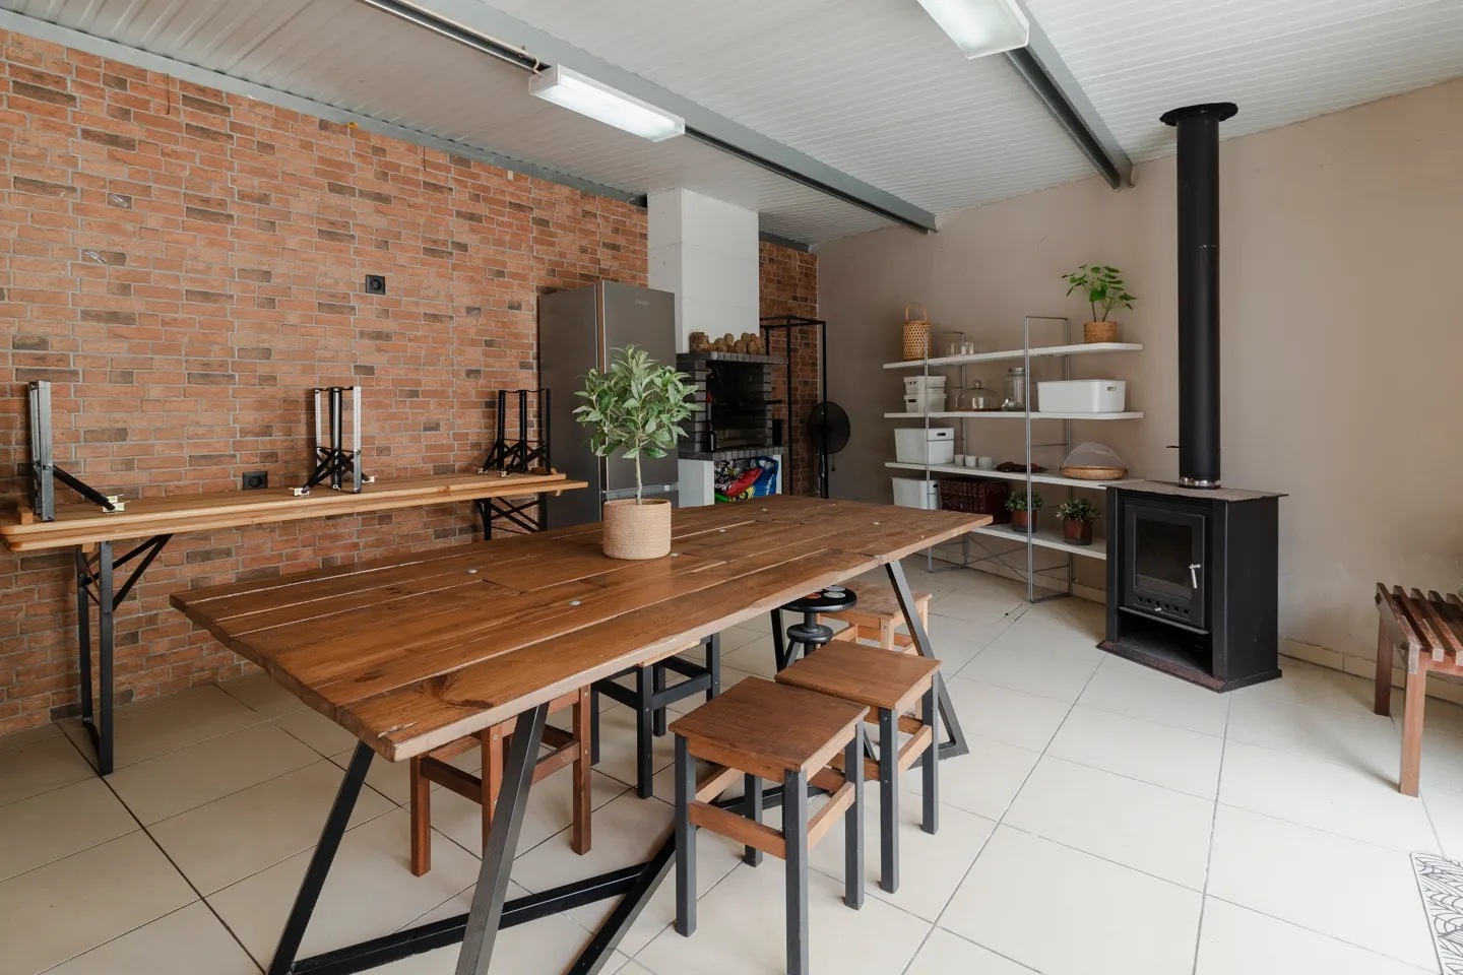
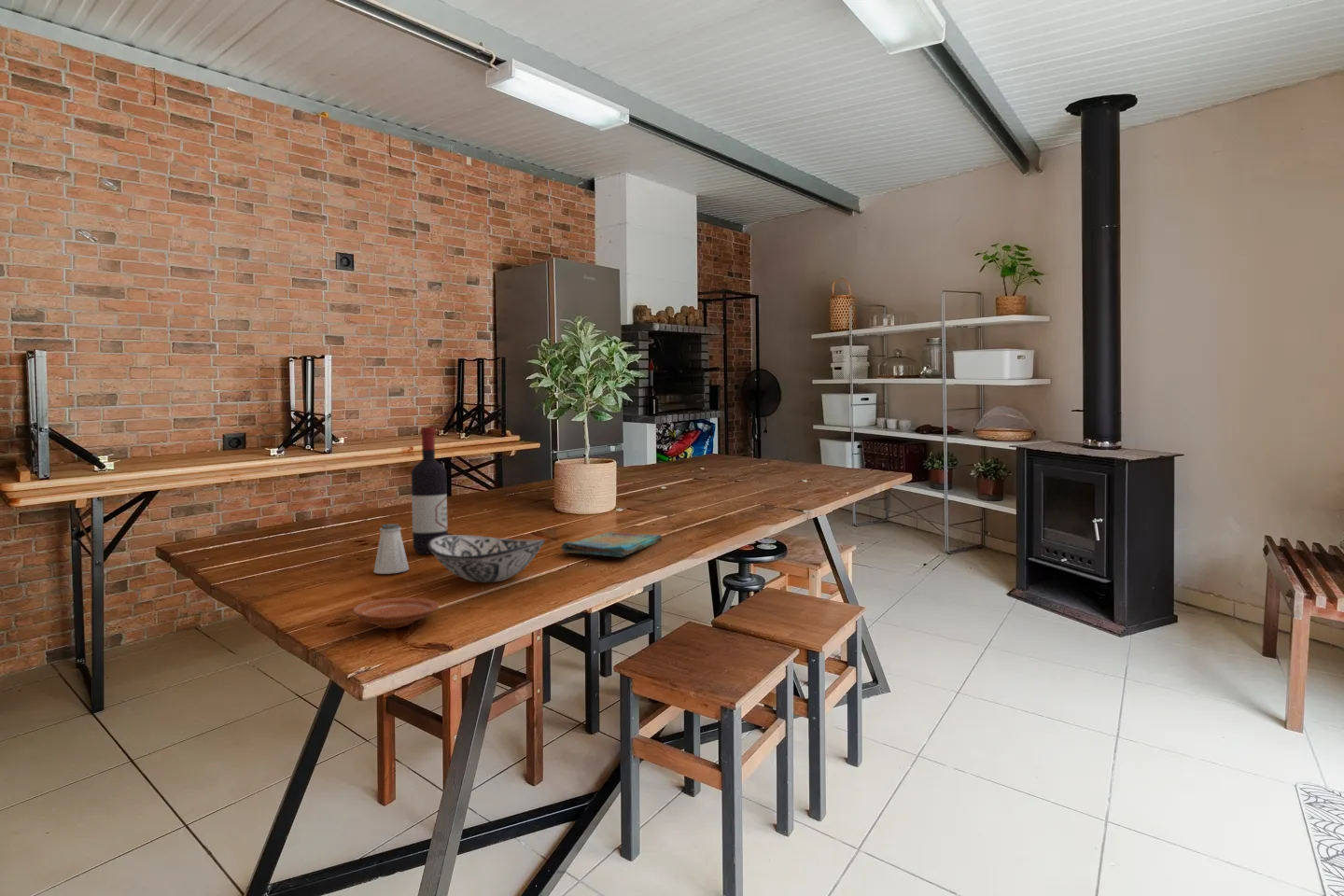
+ dish towel (613, 541)
+ saltshaker (390, 547)
+ decorative bowl (487, 558)
+ plate (397, 613)
+ wine bottle (429, 489)
